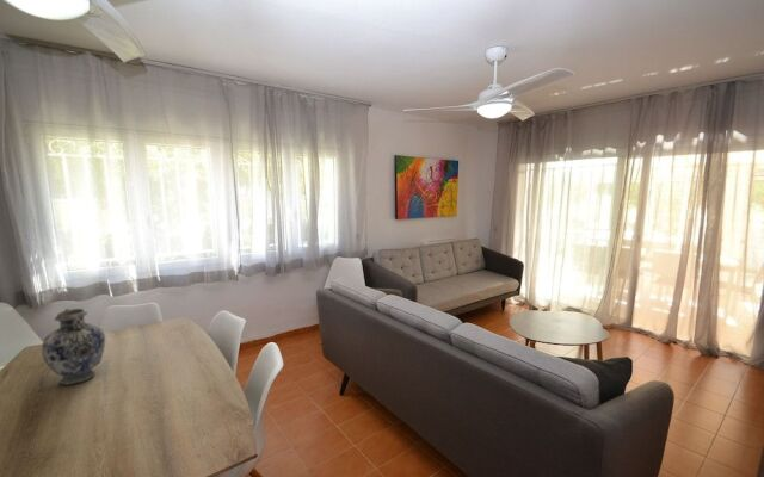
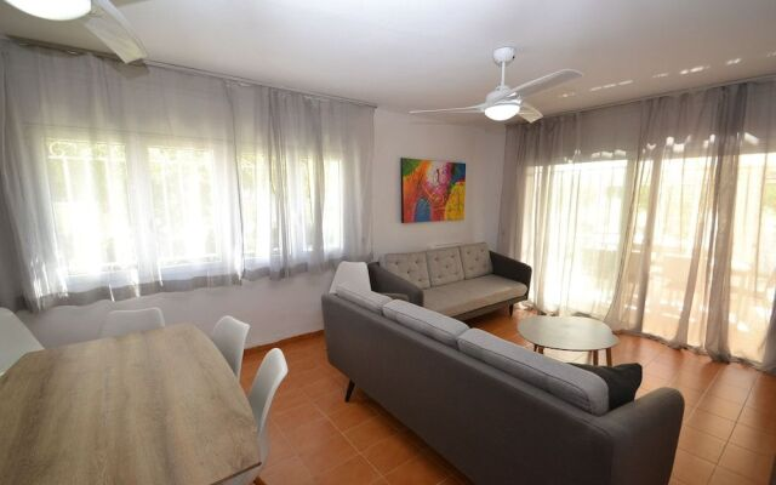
- decorative vase (75, 345)
